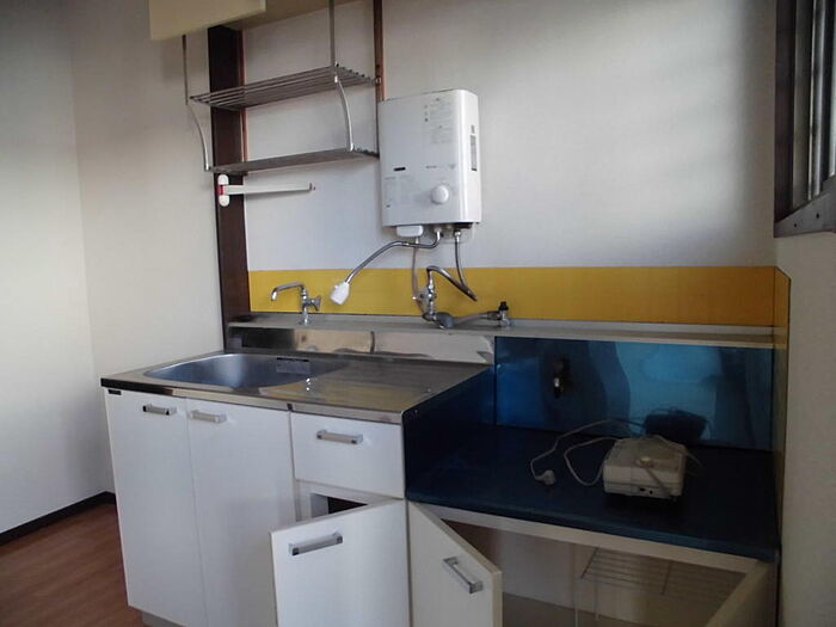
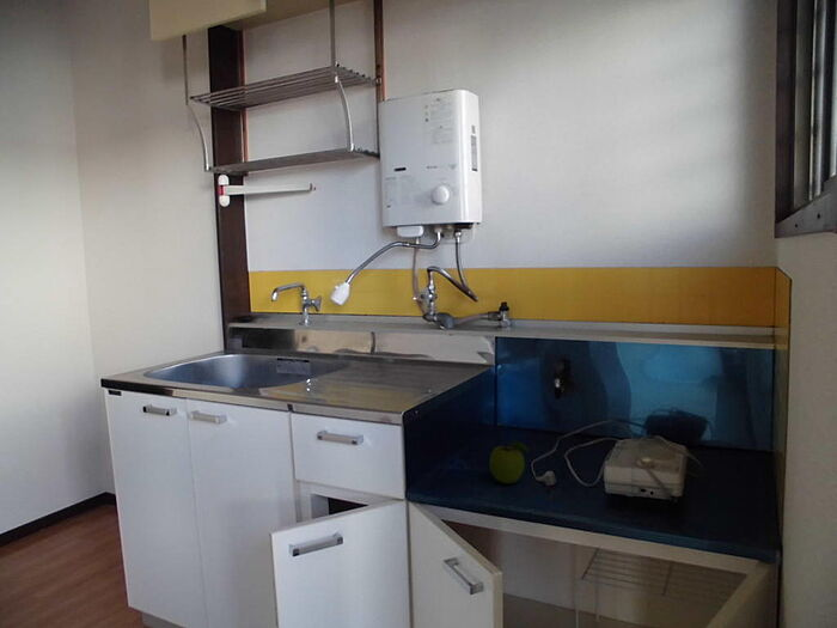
+ fruit (509, 461)
